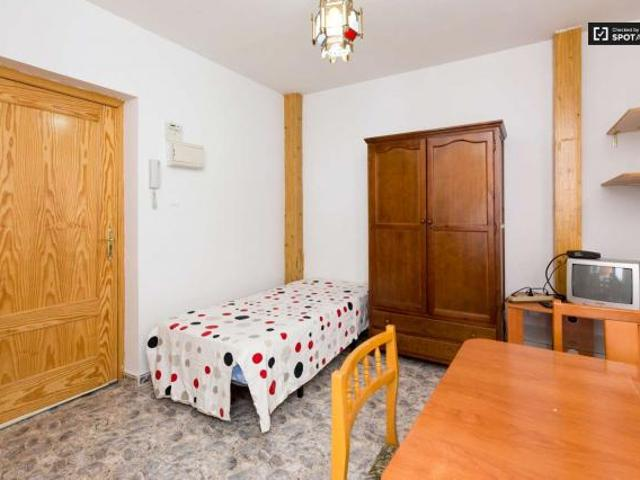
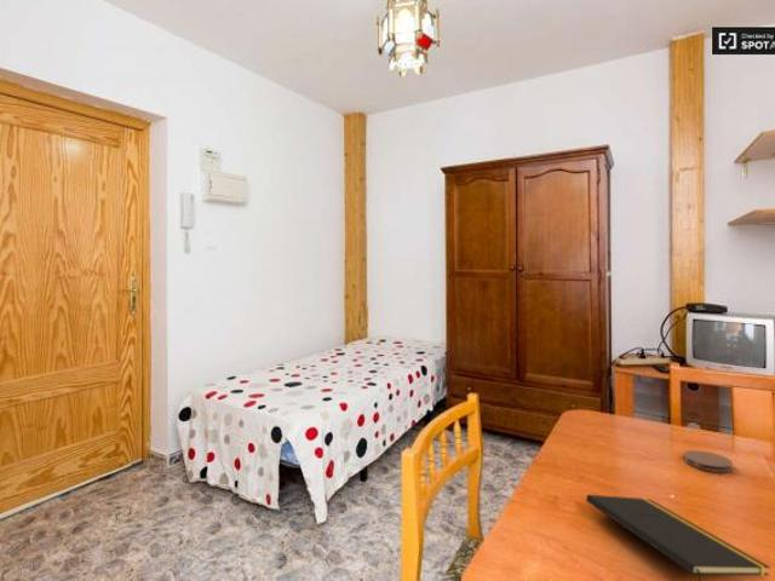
+ coaster (707, 460)
+ notepad (667, 530)
